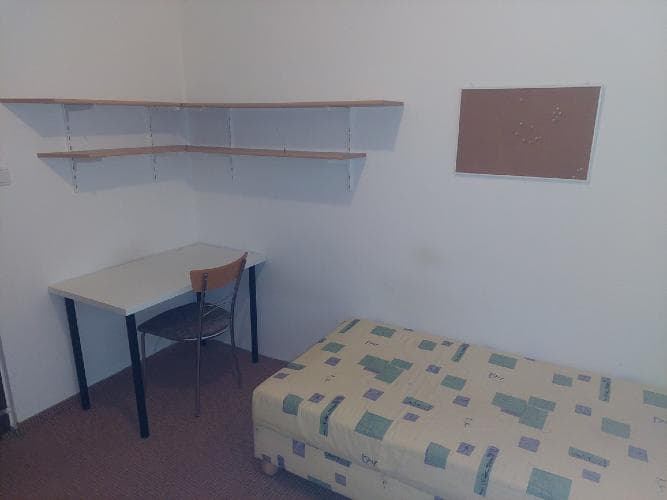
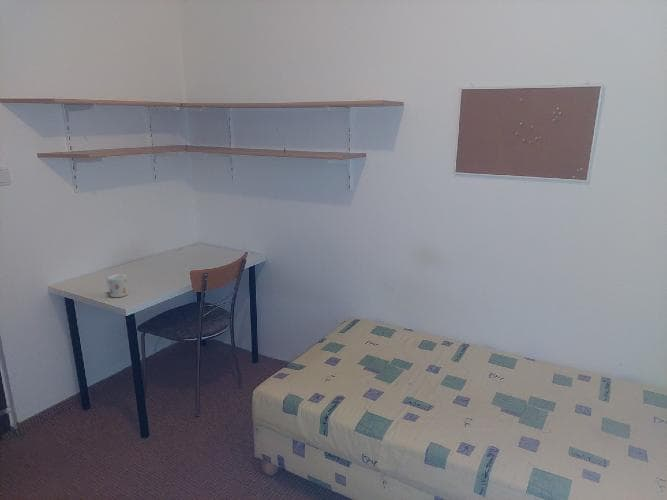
+ mug (115, 285)
